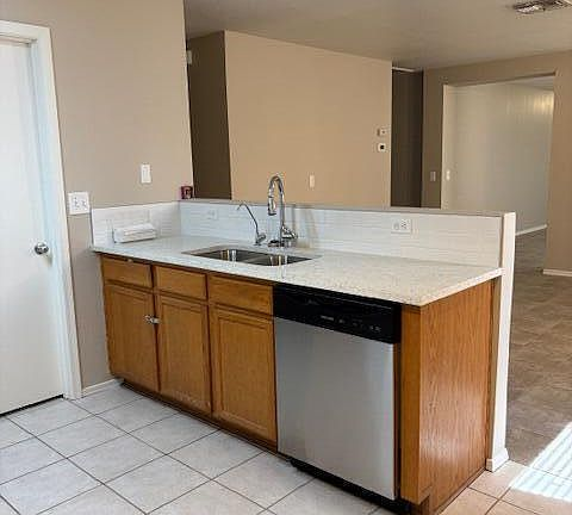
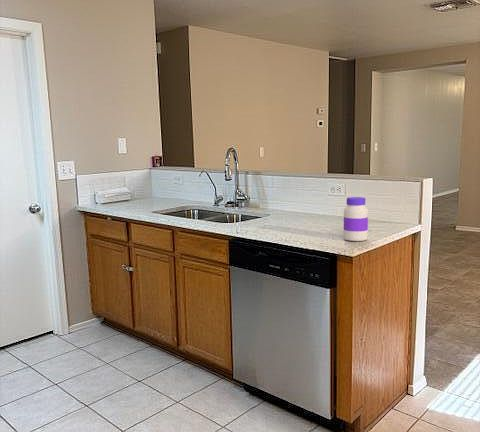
+ jar (355, 218)
